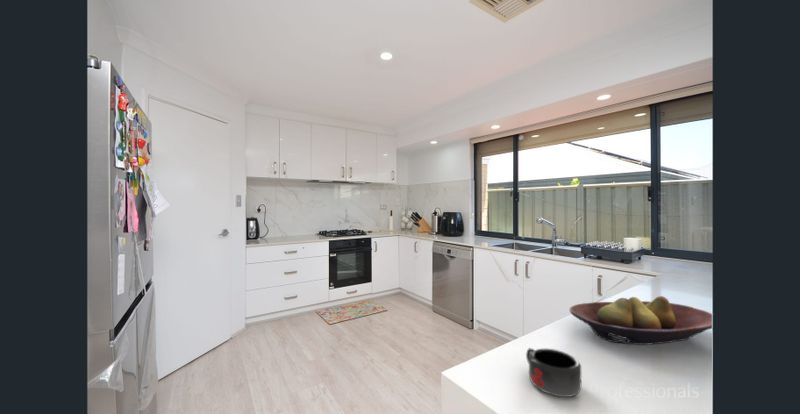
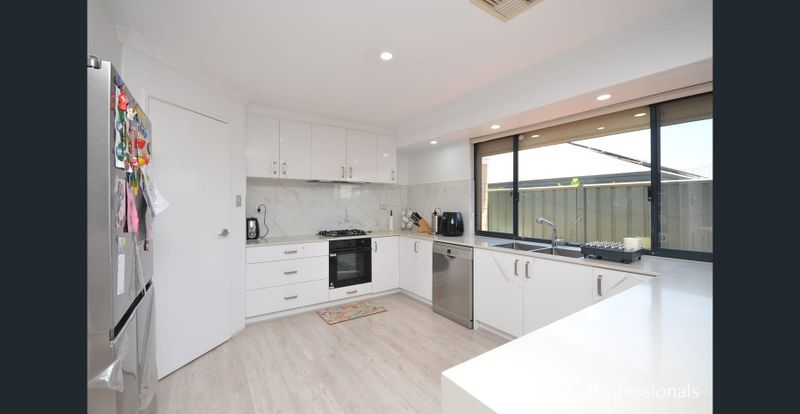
- mug (549, 368)
- fruit bowl (641, 315)
